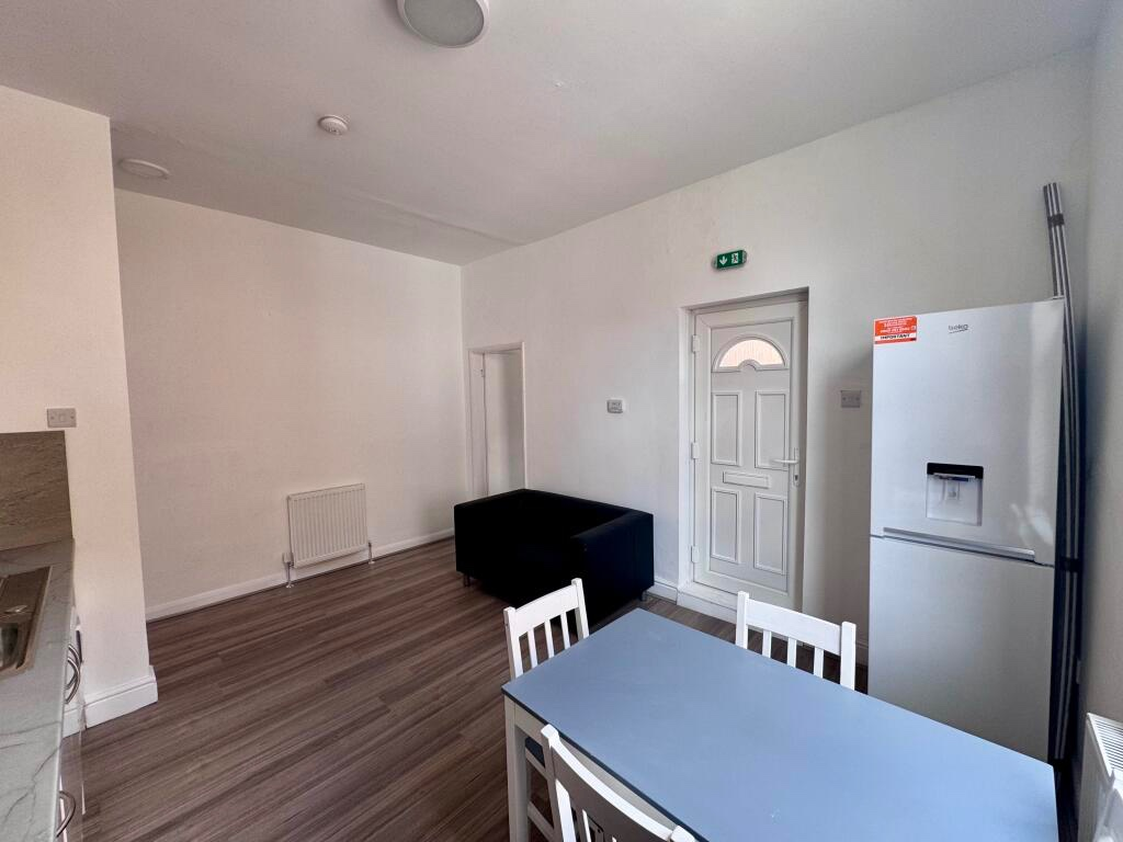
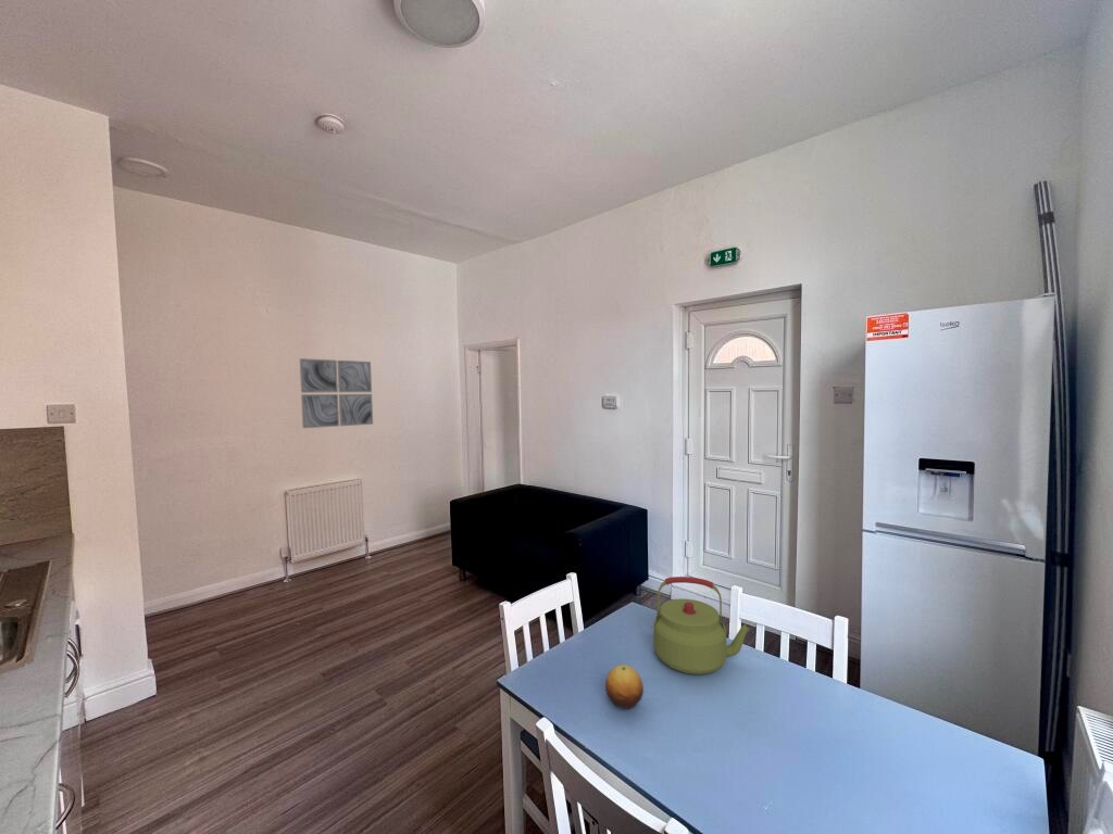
+ kettle (700, 618)
+ wall art (337, 394)
+ fruit (624, 685)
